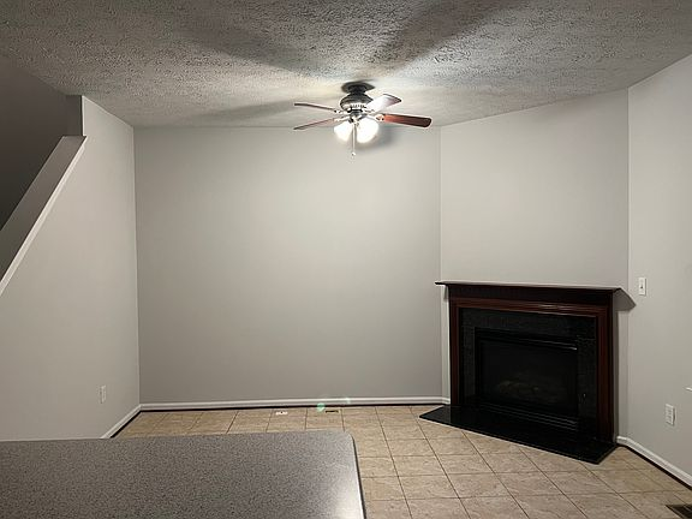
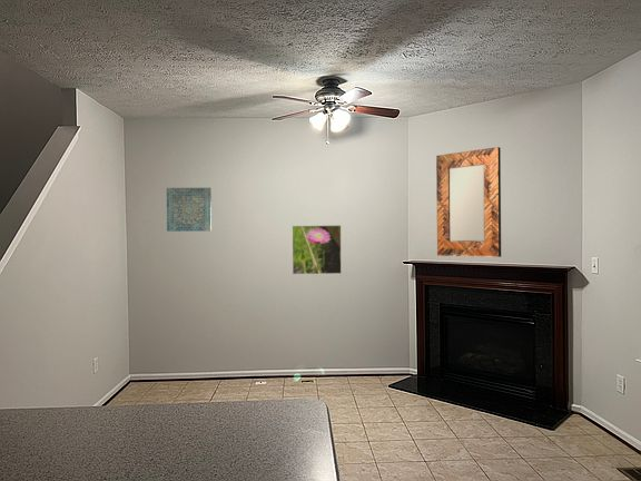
+ wall art (188, 209)
+ home mirror (466, 204)
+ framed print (316, 249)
